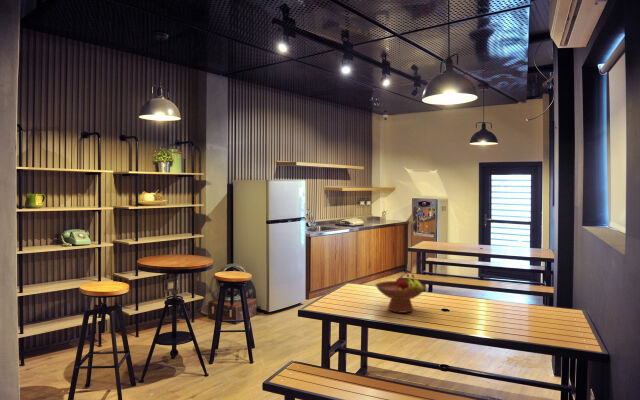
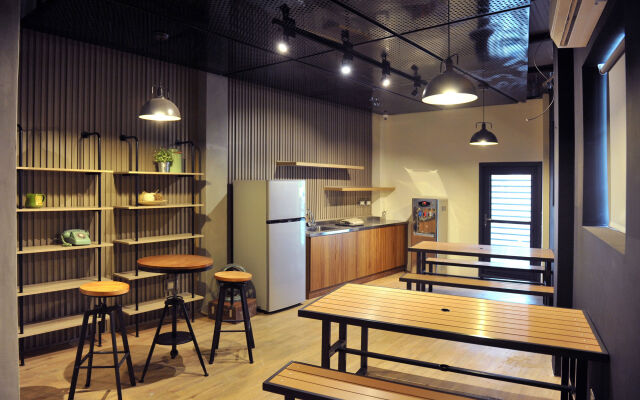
- fruit bowl (400, 293)
